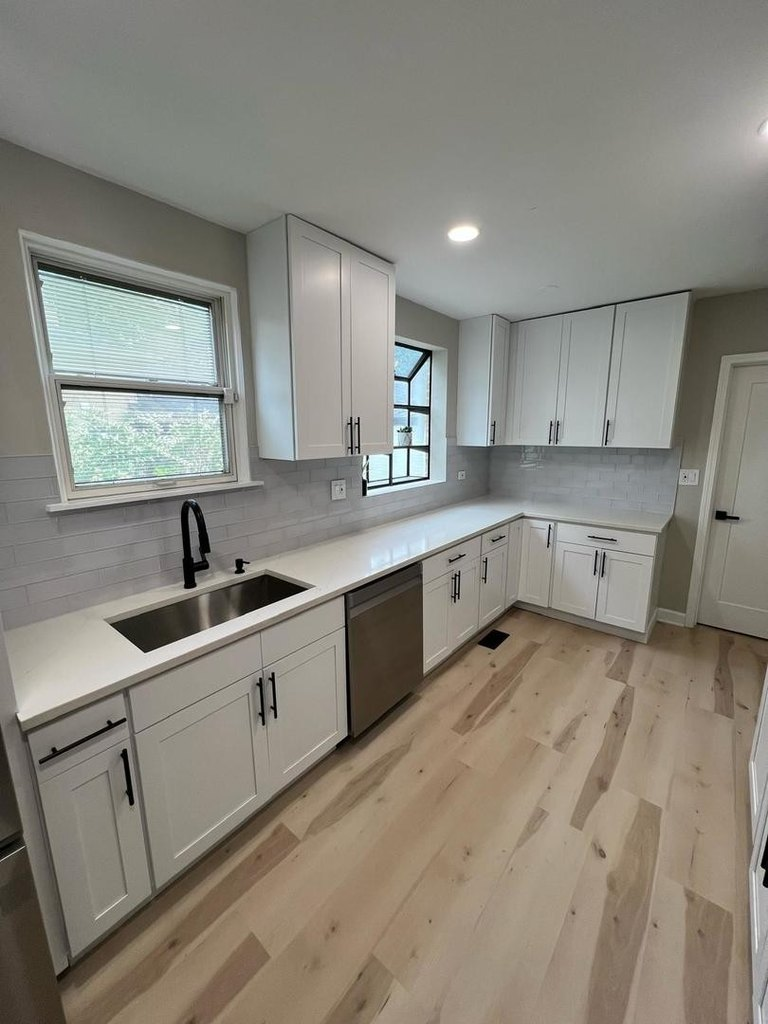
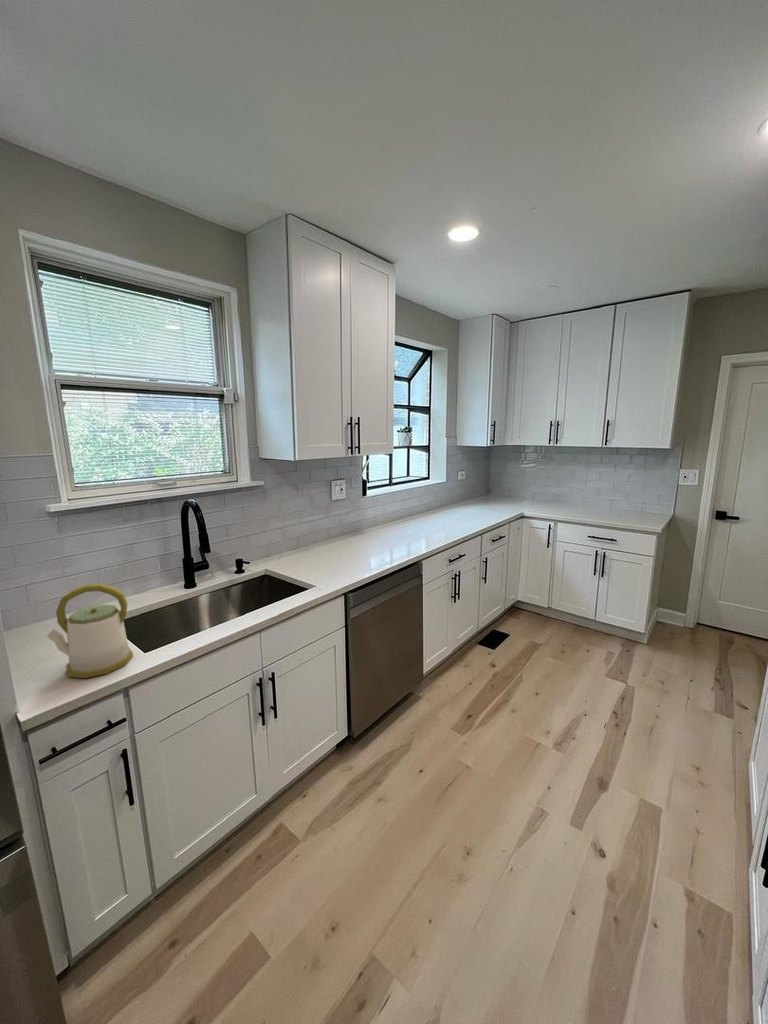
+ kettle (89, 625)
